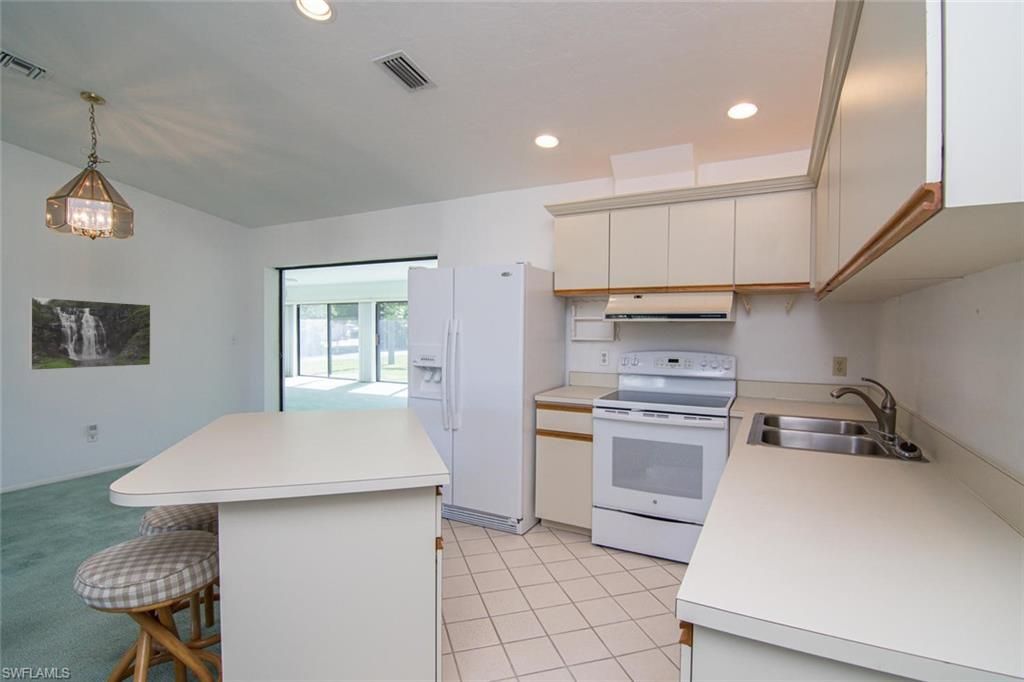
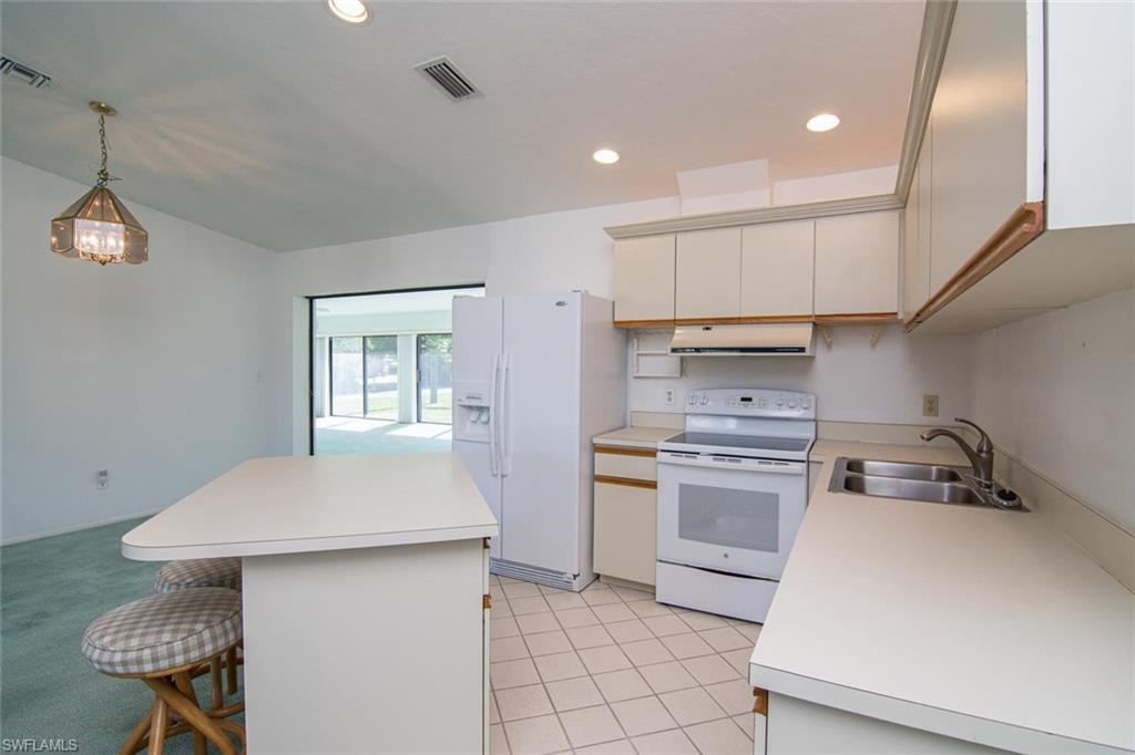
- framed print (95, 334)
